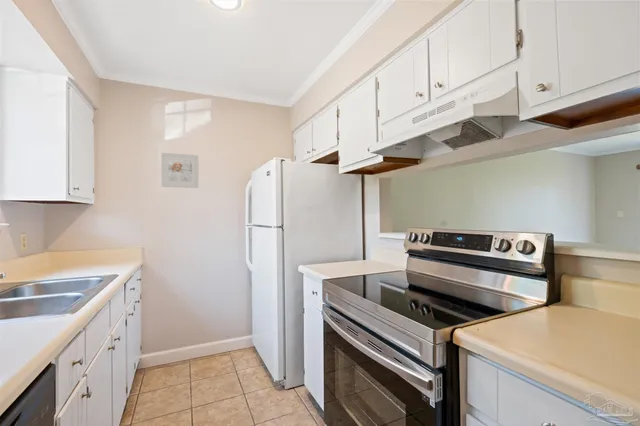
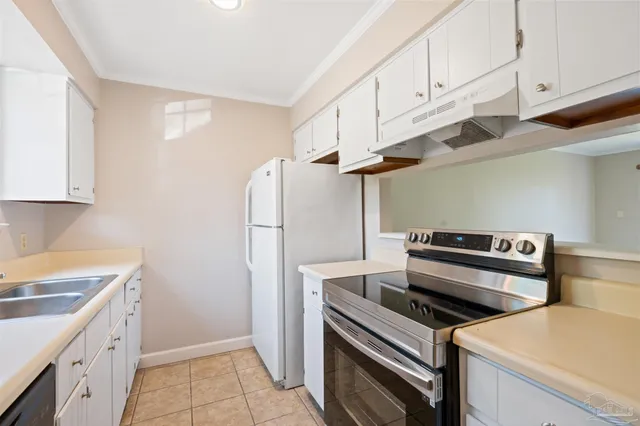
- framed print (180, 170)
